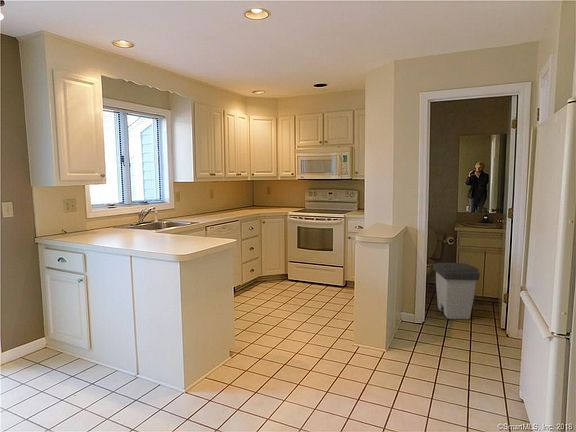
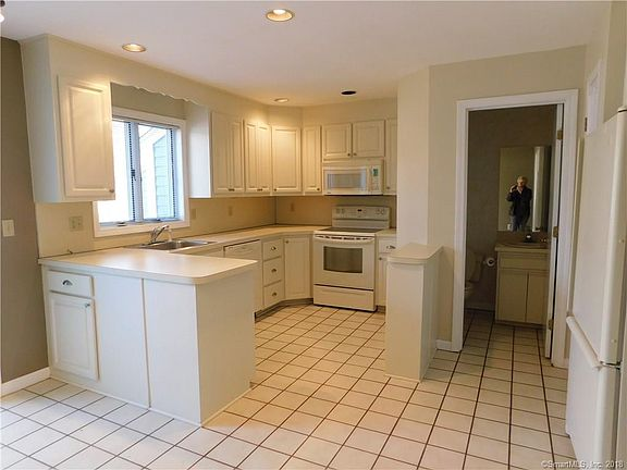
- trash can (455, 289)
